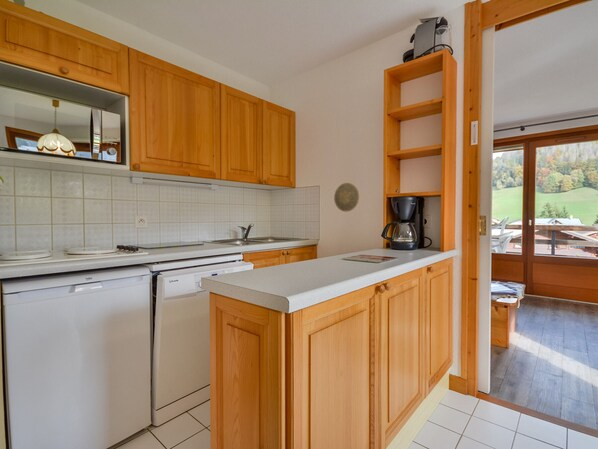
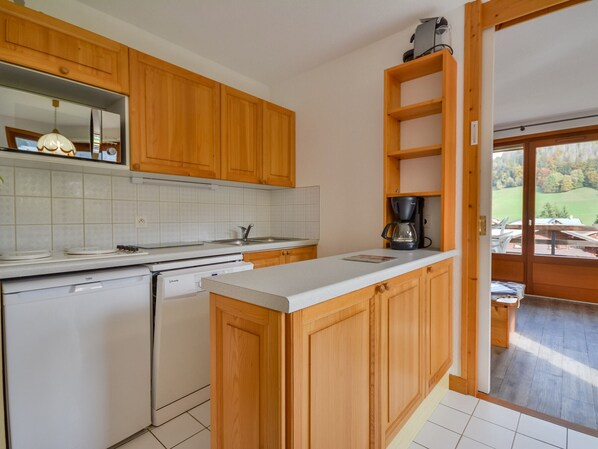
- decorative plate (345, 197)
